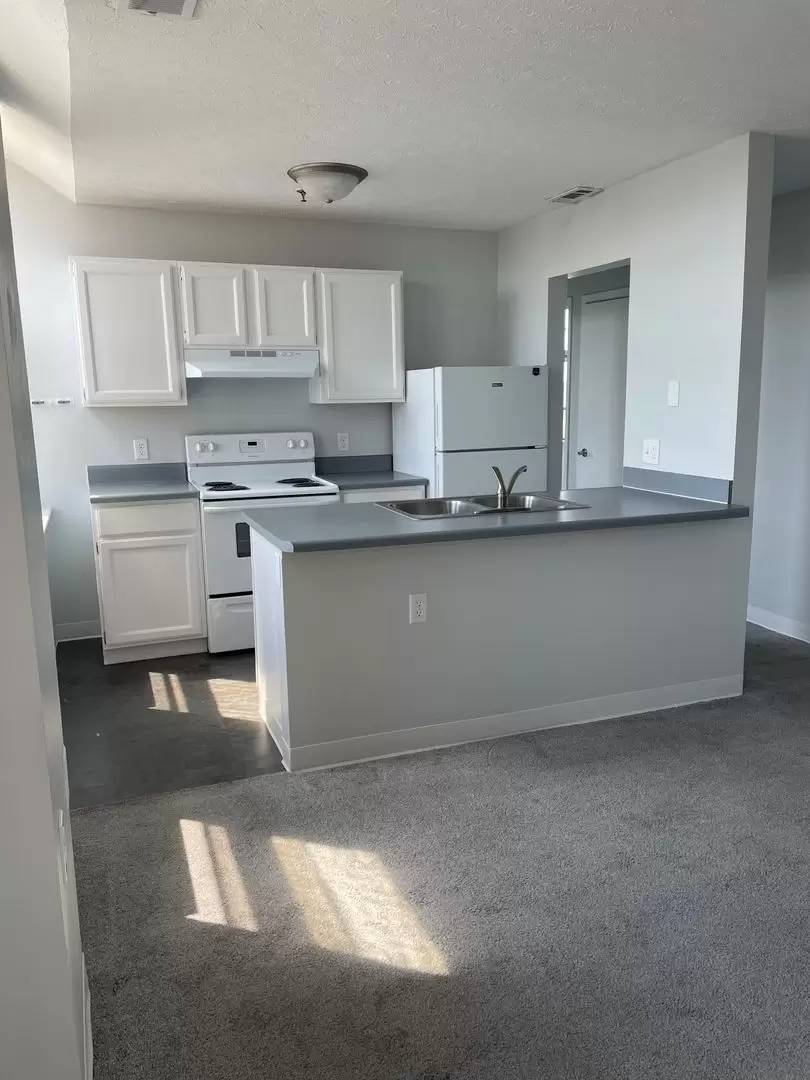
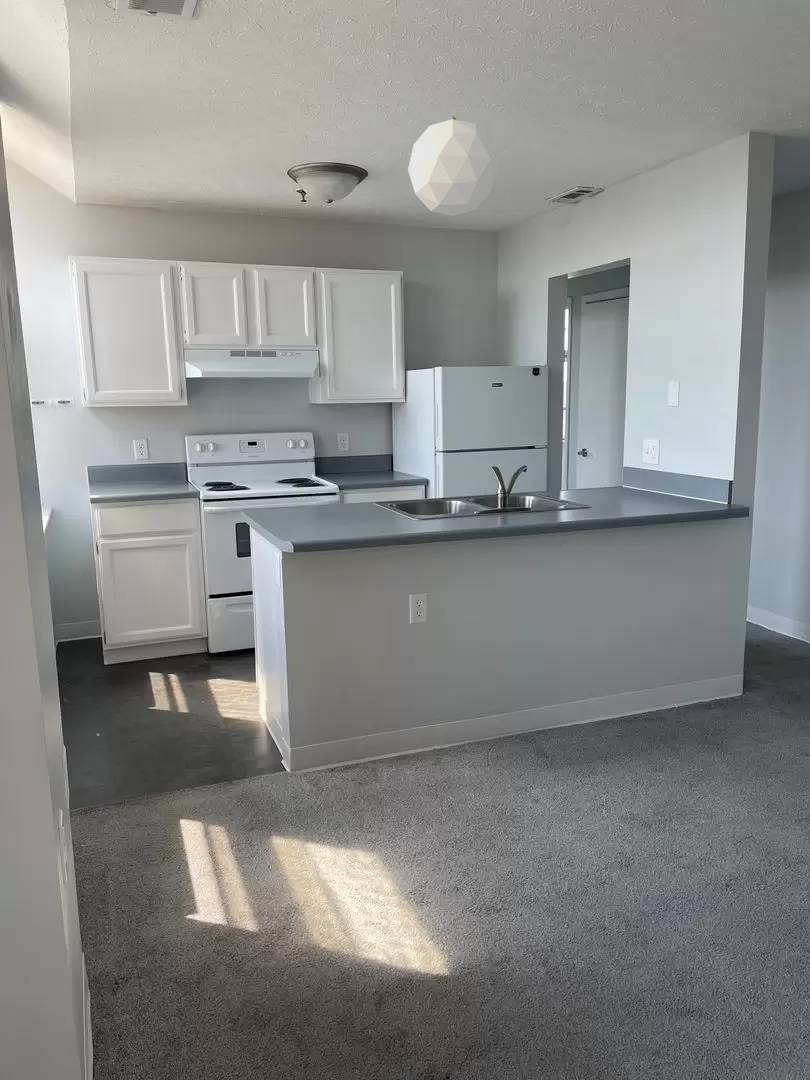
+ pendant light (452, 166)
